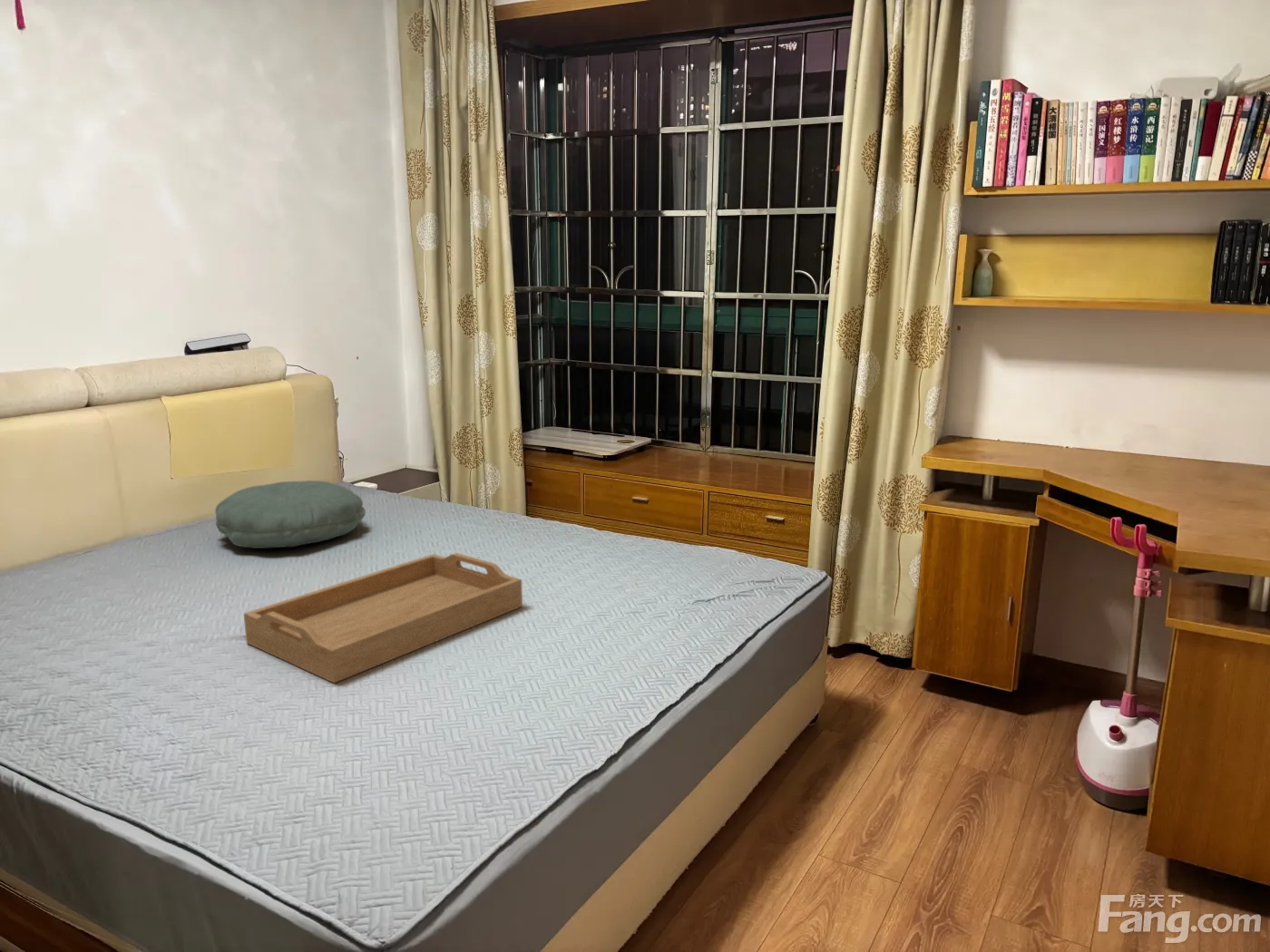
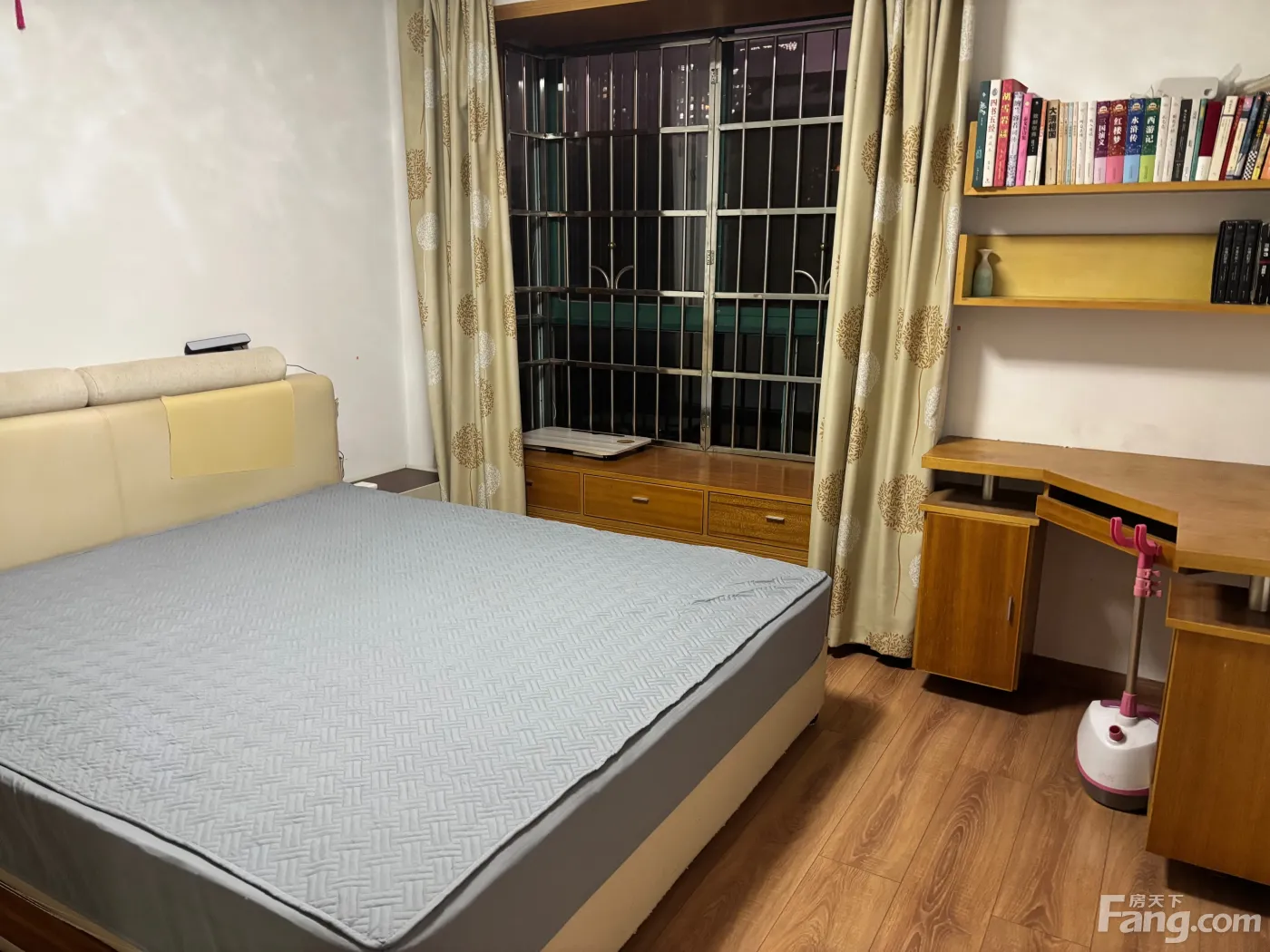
- pillow (288, 511)
- serving tray (390, 605)
